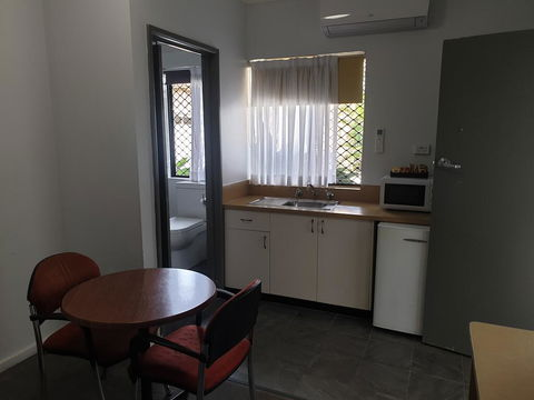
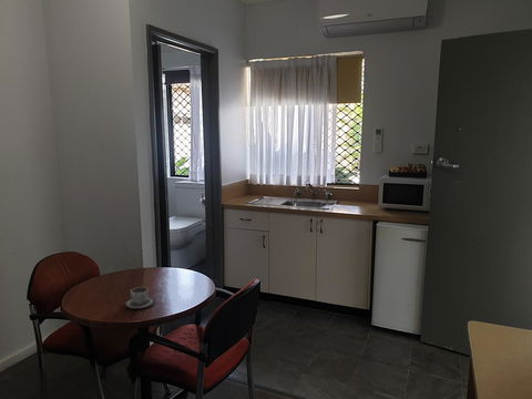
+ cup (140, 297)
